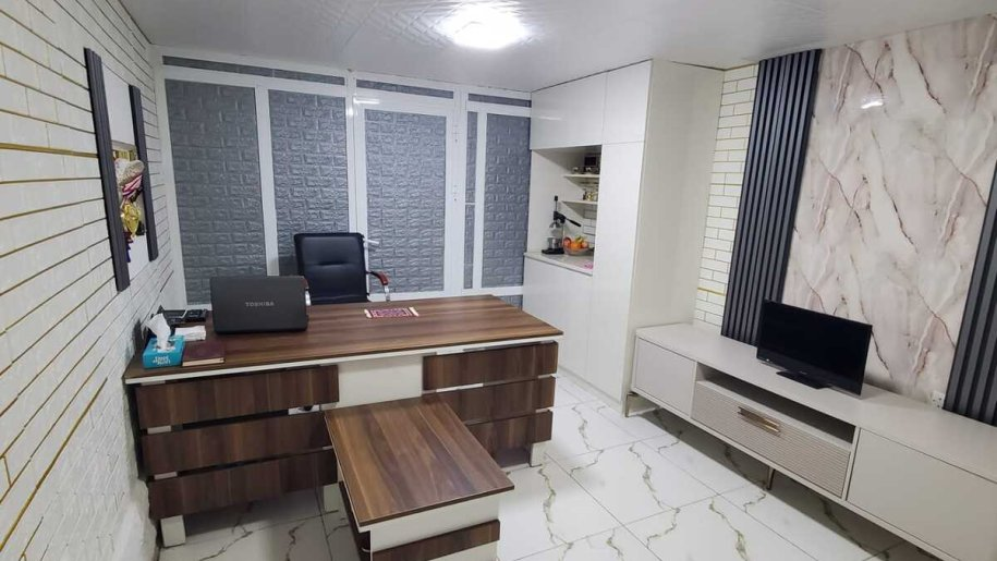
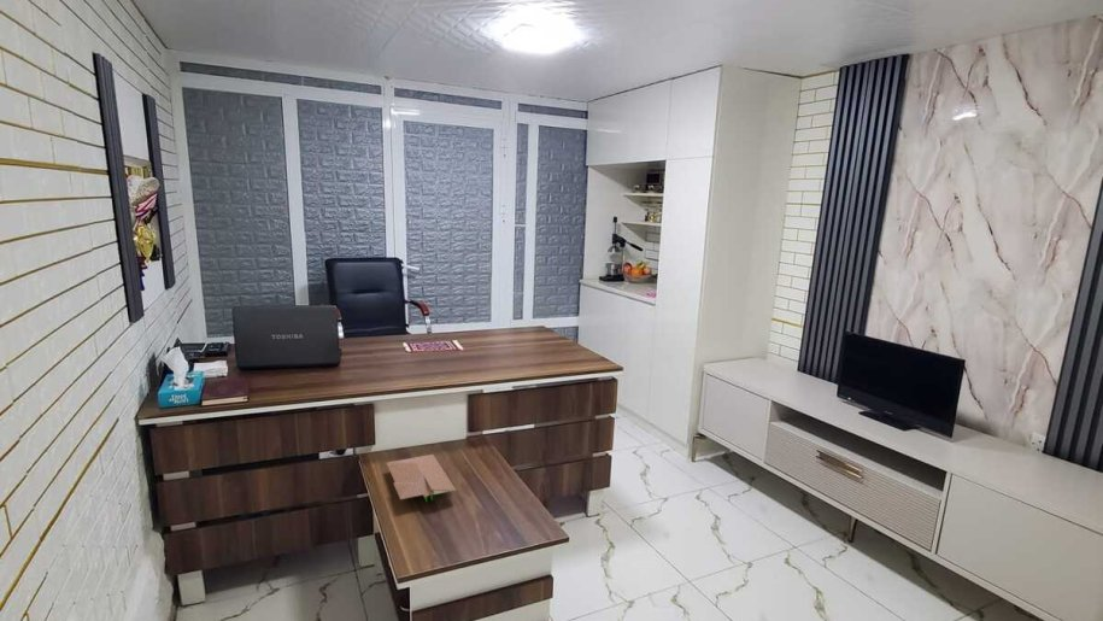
+ document tray (418, 478)
